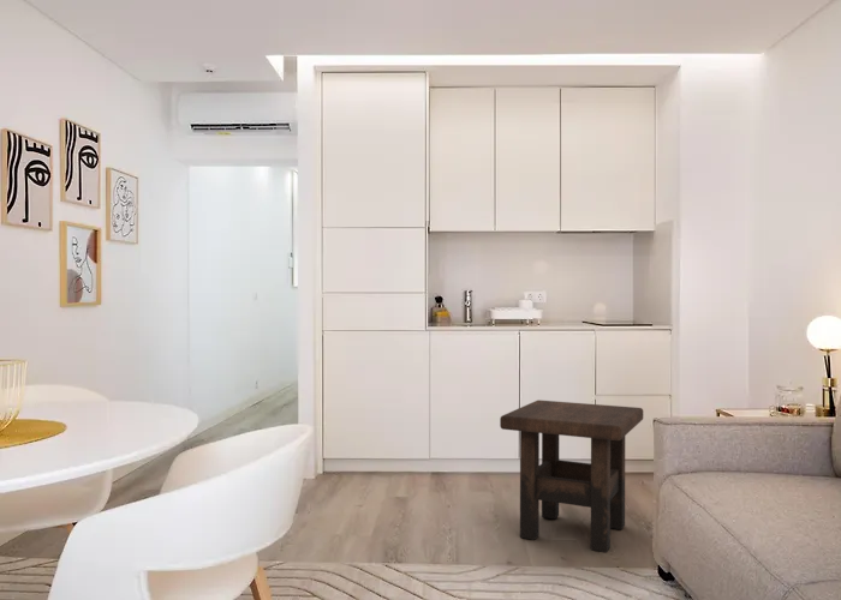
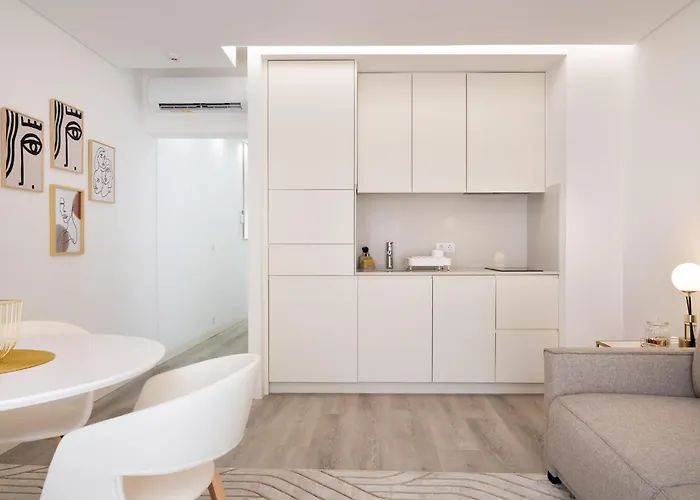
- side table (573, 472)
